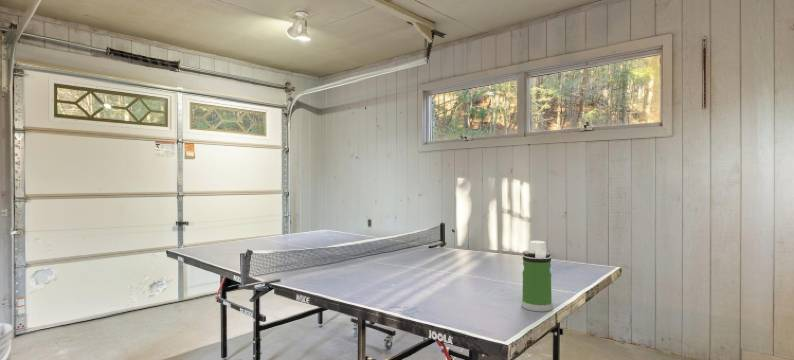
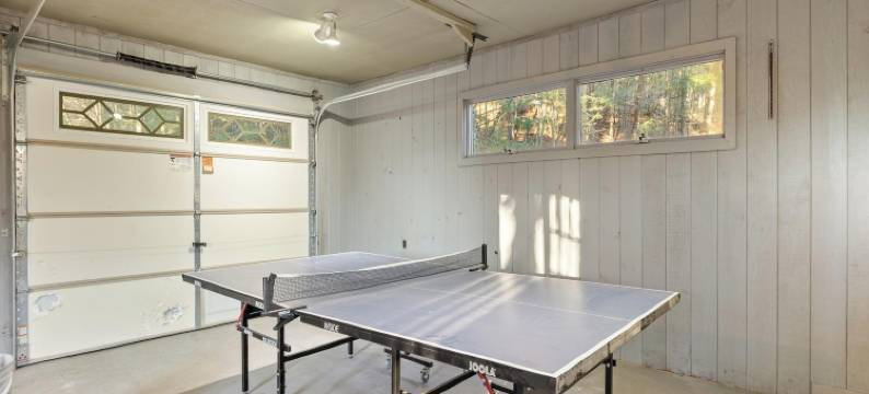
- water bottle (537, 274)
